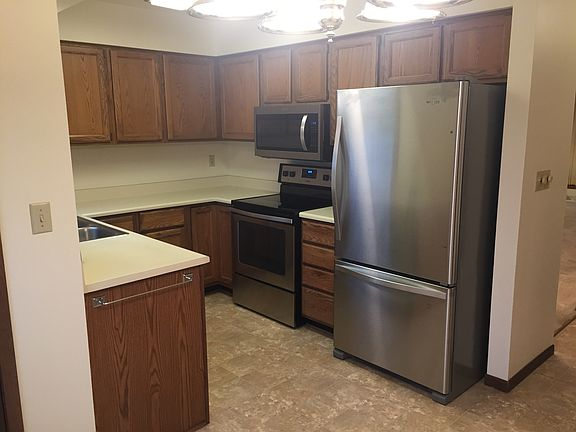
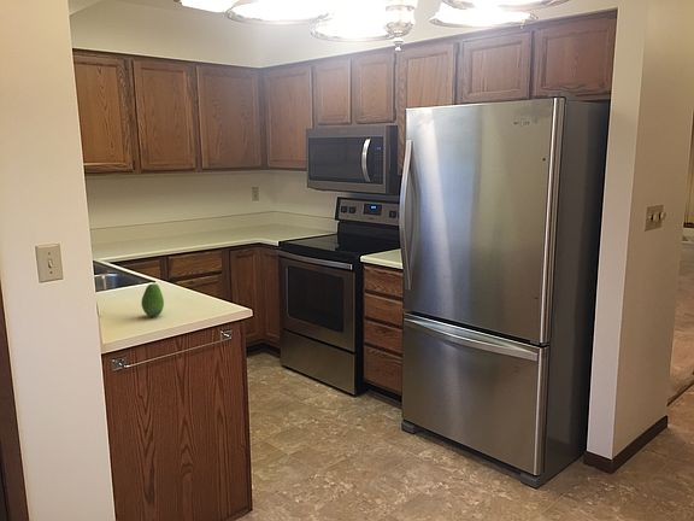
+ fruit (152, 299)
